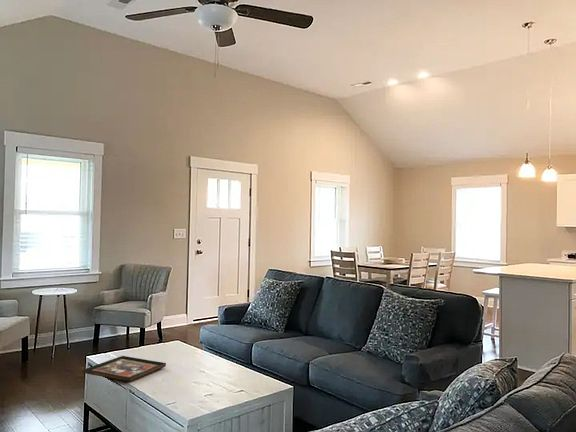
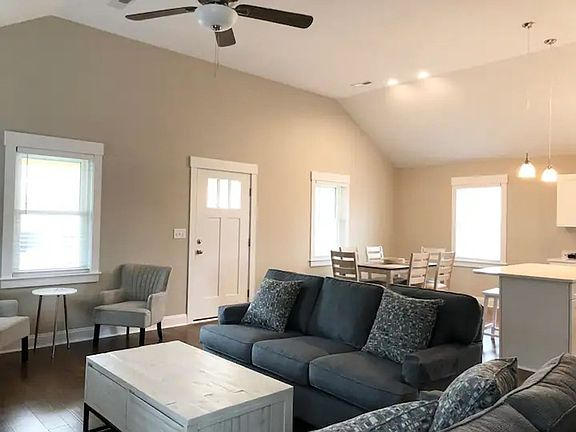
- decorative tray (125, 367)
